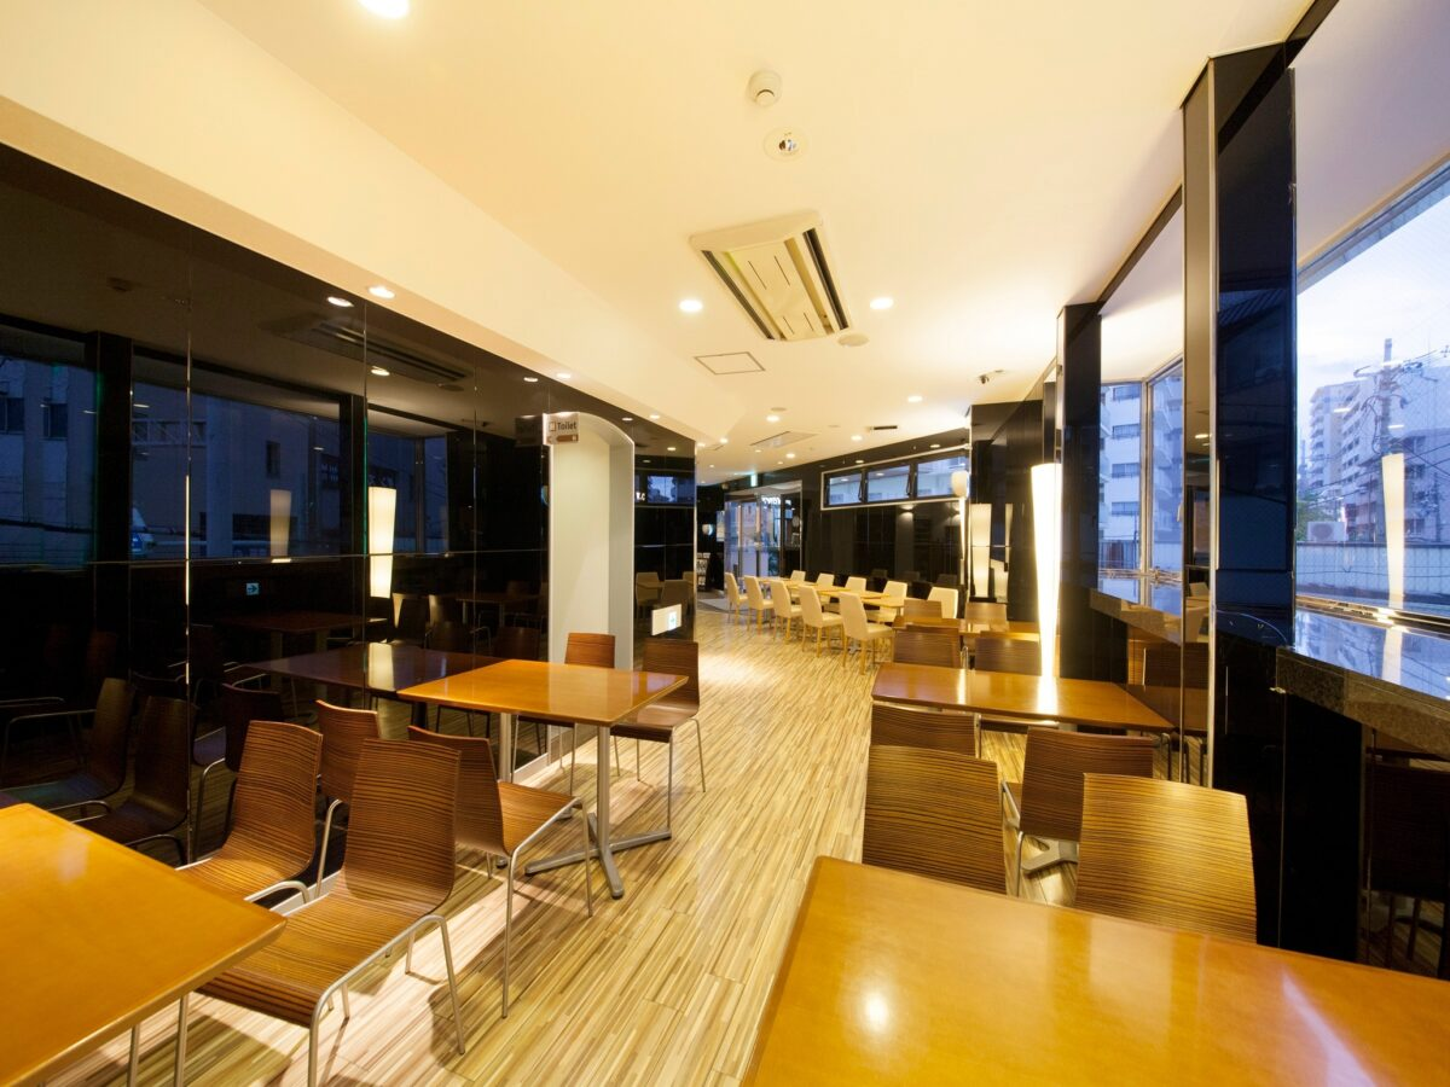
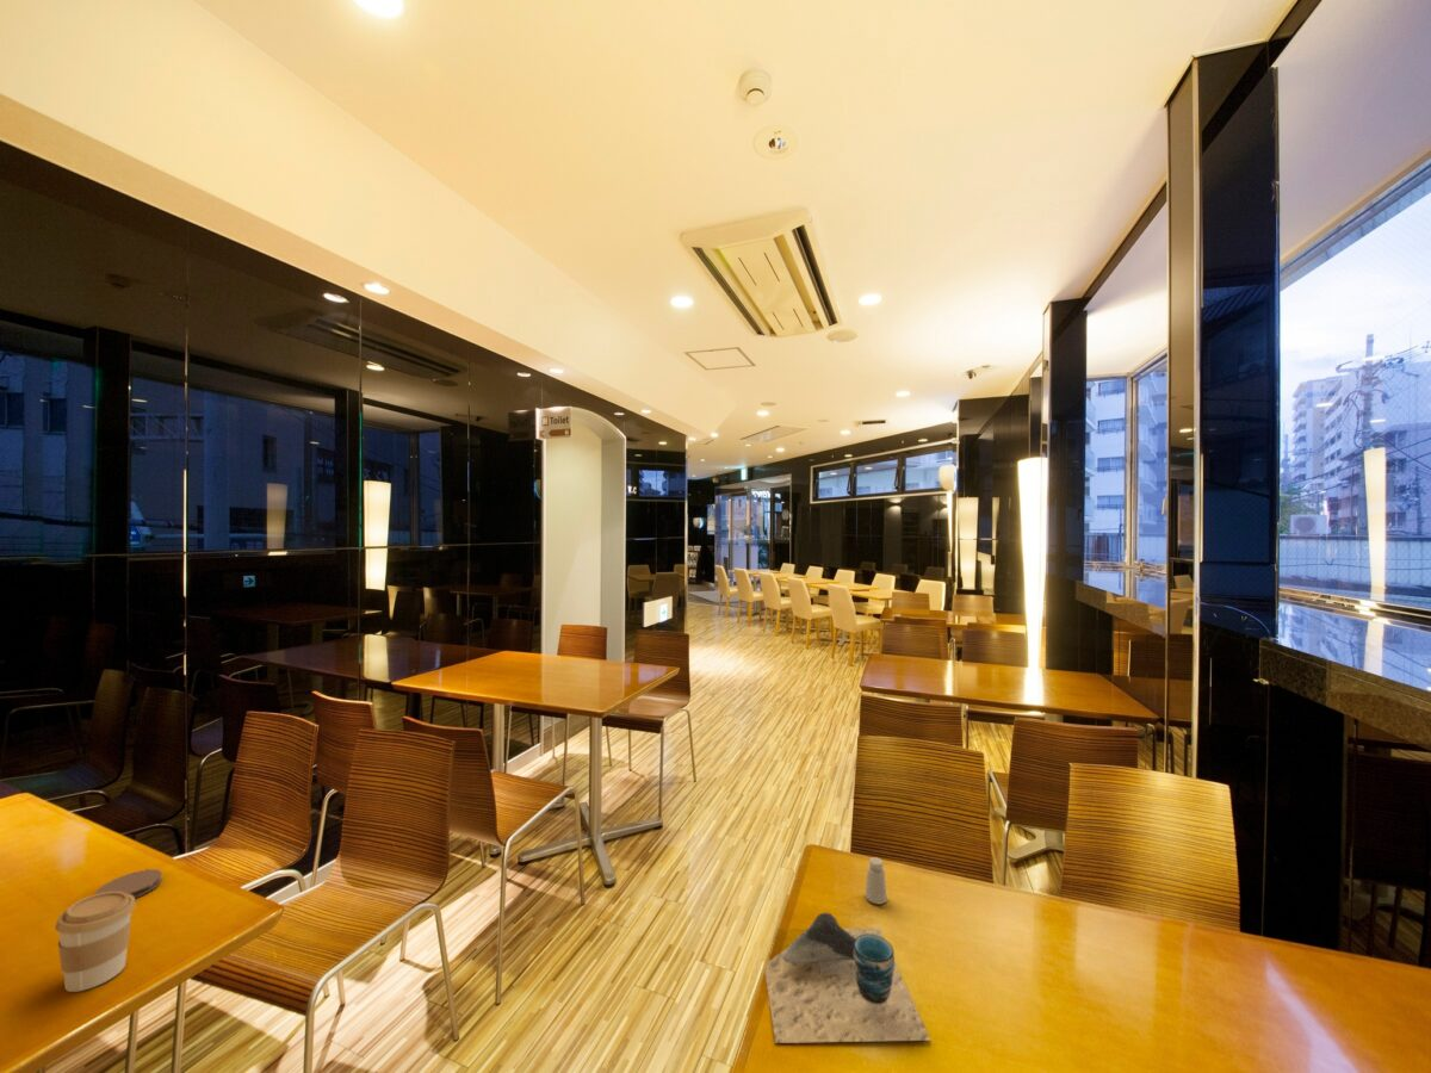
+ saltshaker (875, 879)
+ coaster (129, 886)
+ coffee cup (95, 937)
+ cup (834, 950)
